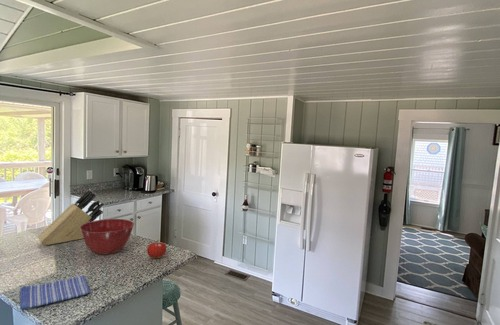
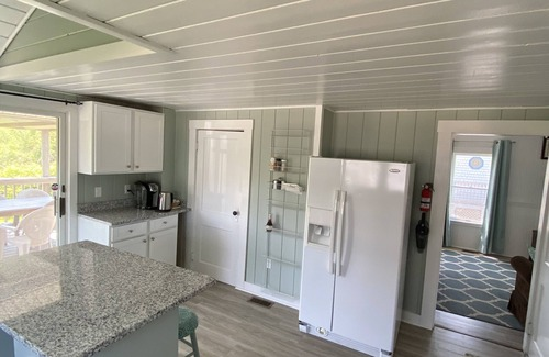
- knife block (72, 214)
- fruit (156, 249)
- mixing bowl (107, 237)
- dish towel (55, 290)
